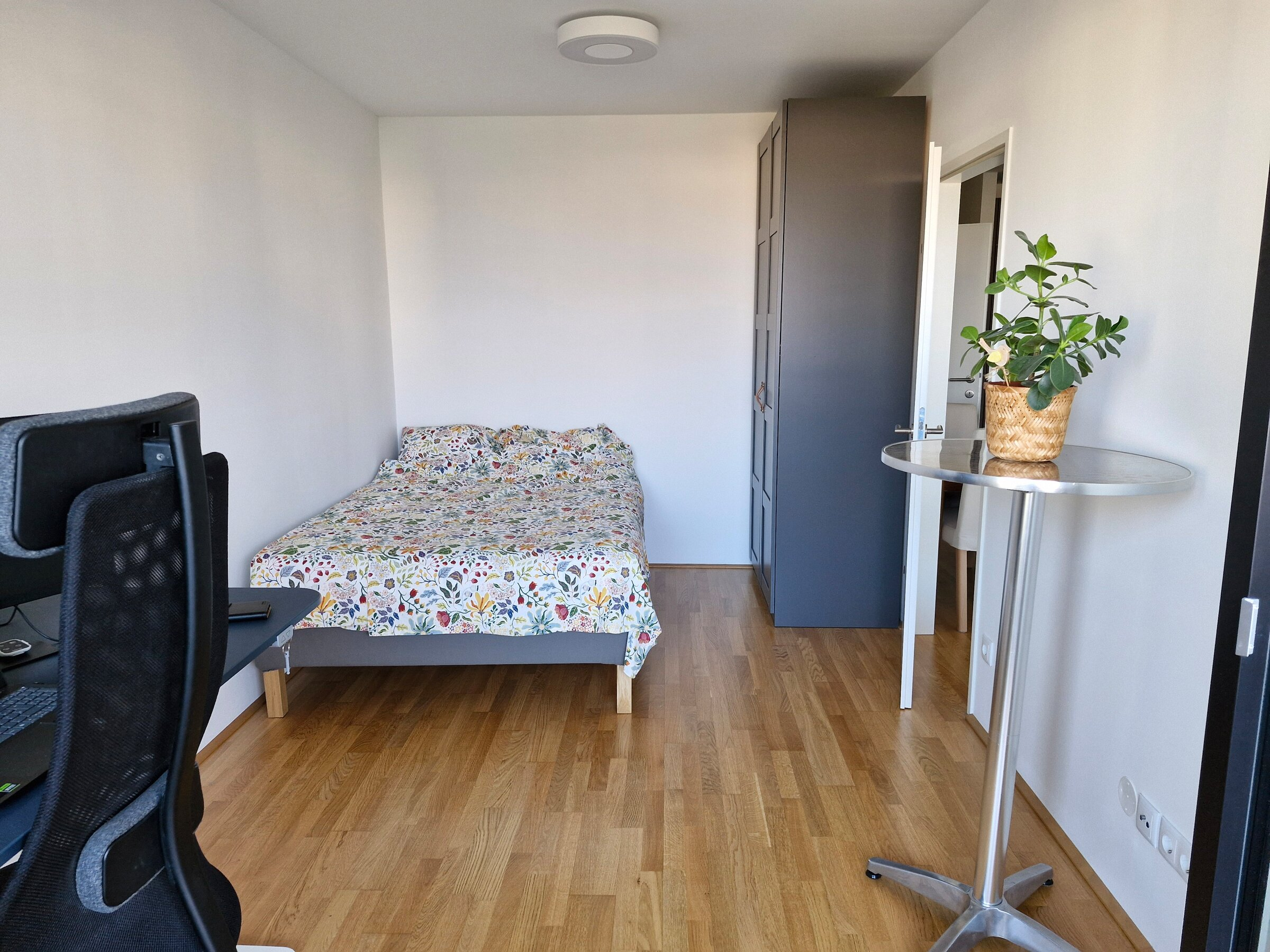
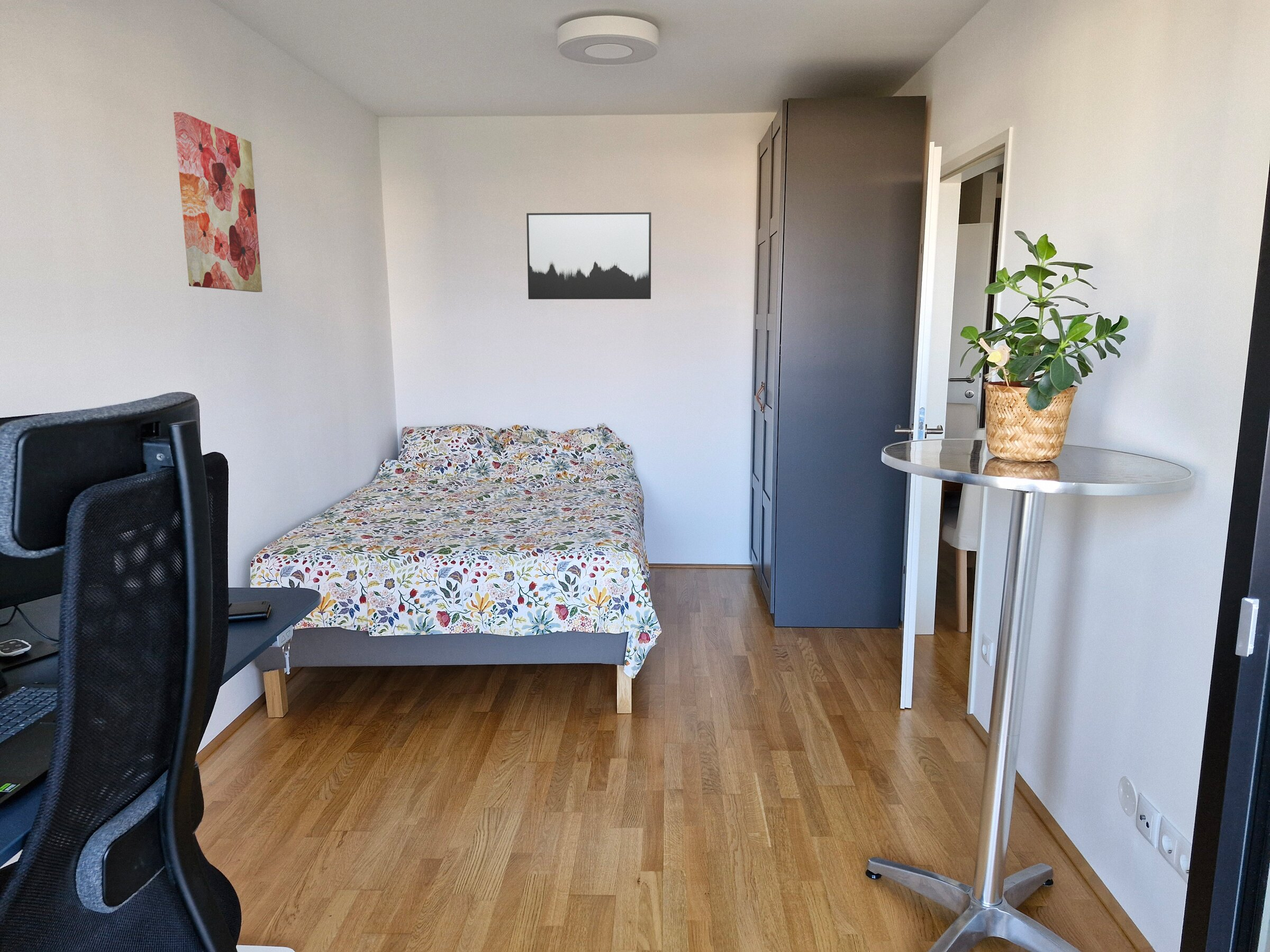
+ wall art (222, 210)
+ wall art (589, 256)
